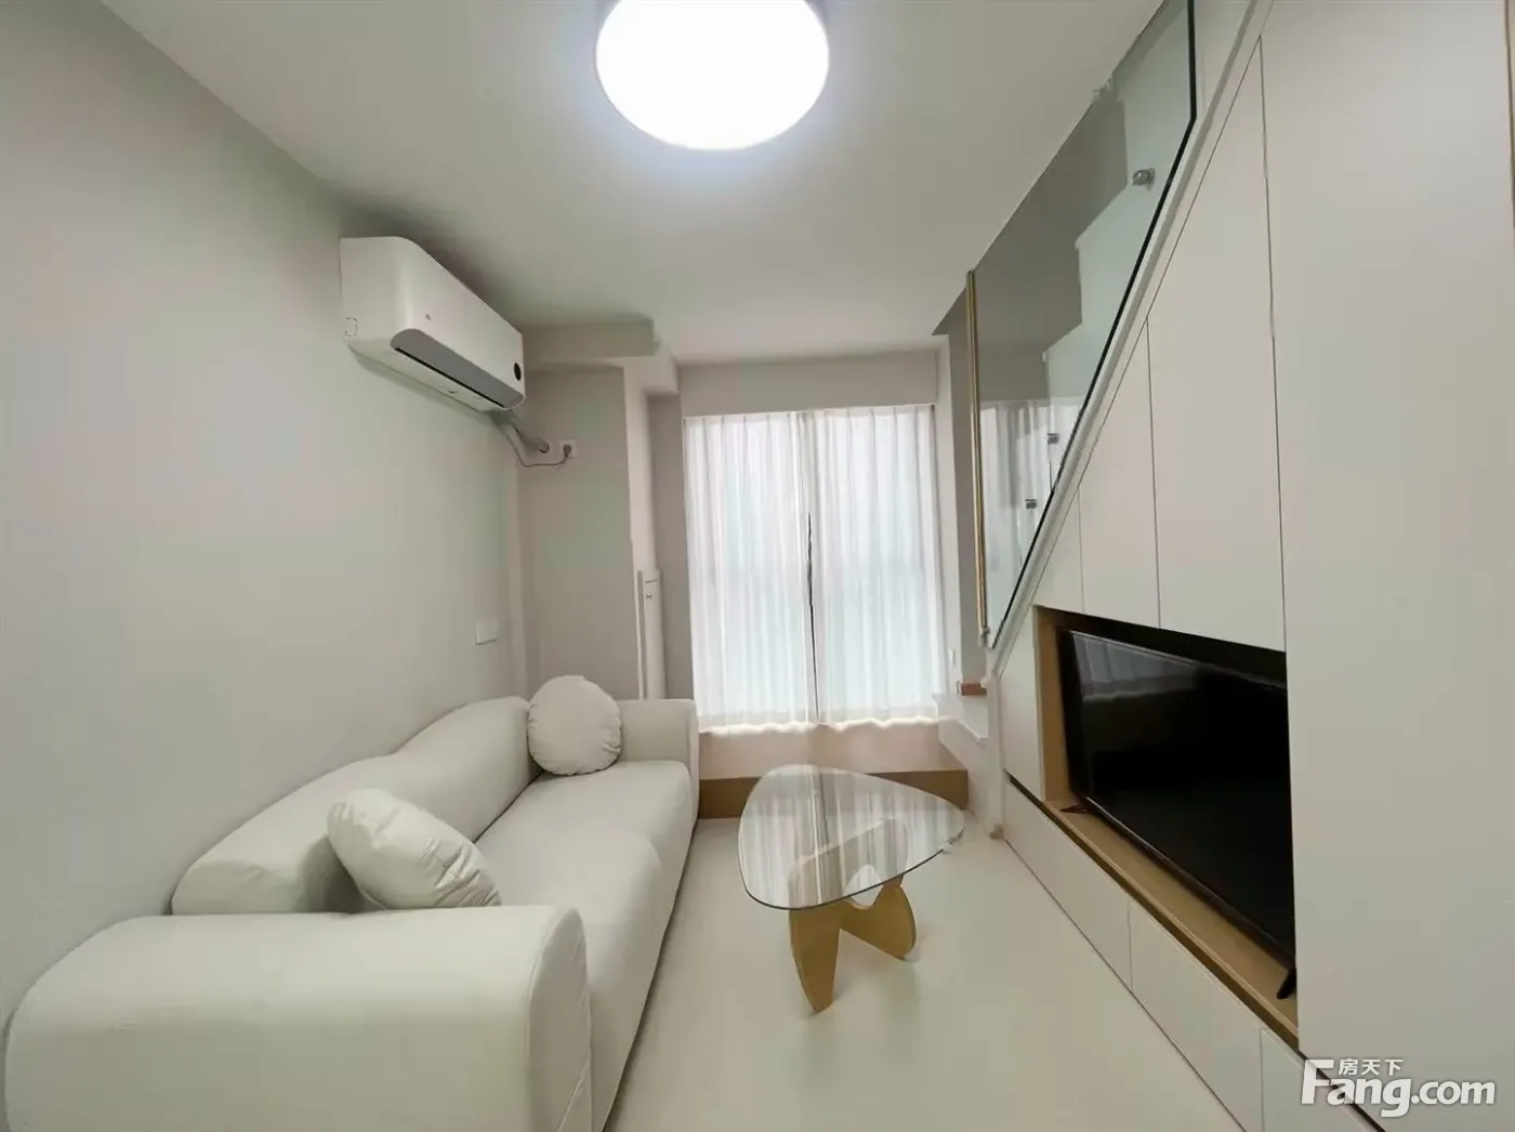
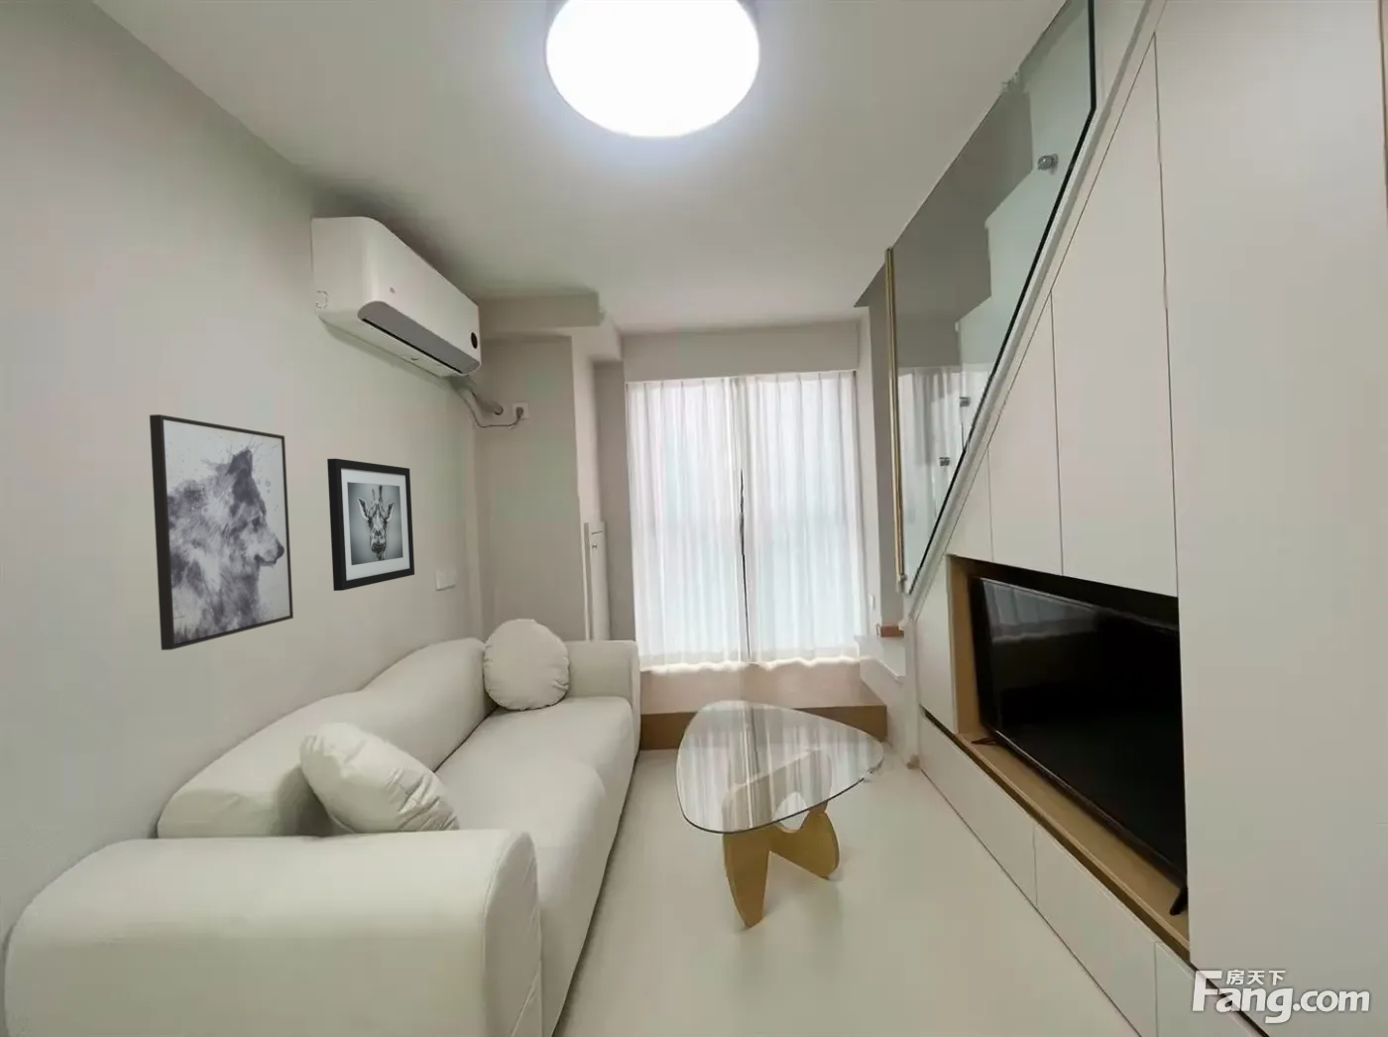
+ wall art (230, 529)
+ wall art (375, 523)
